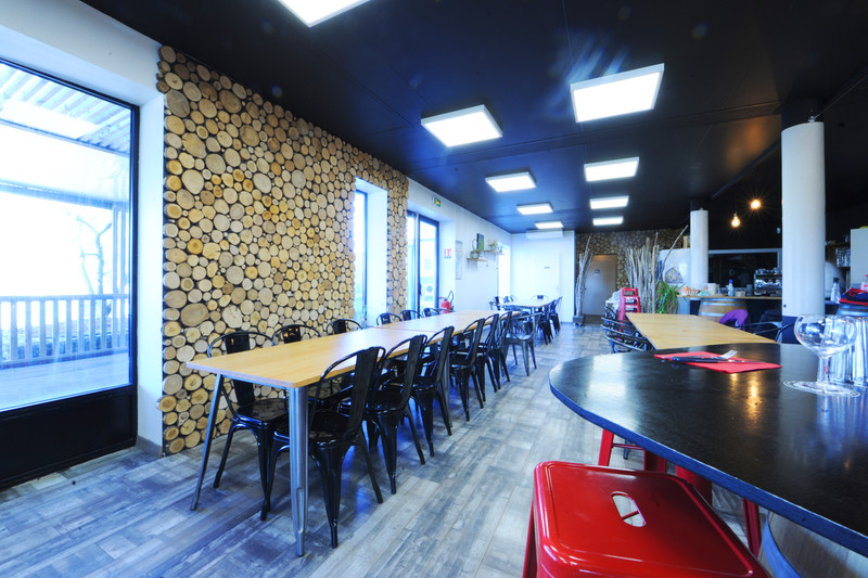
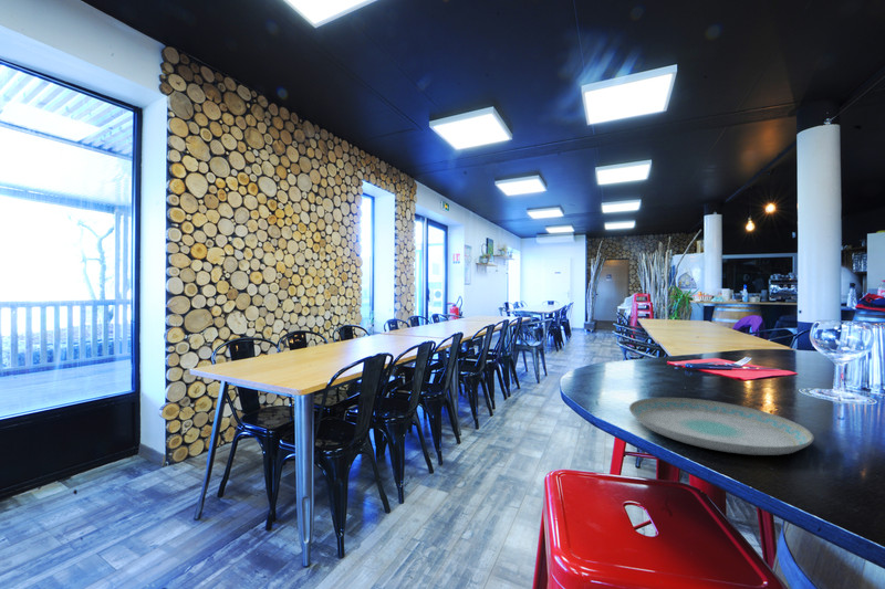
+ plate (710, 422)
